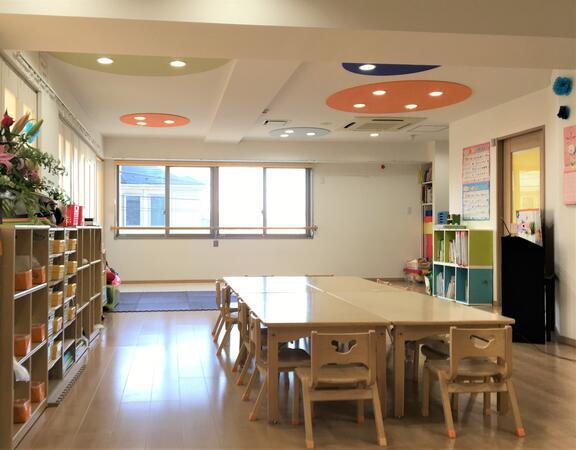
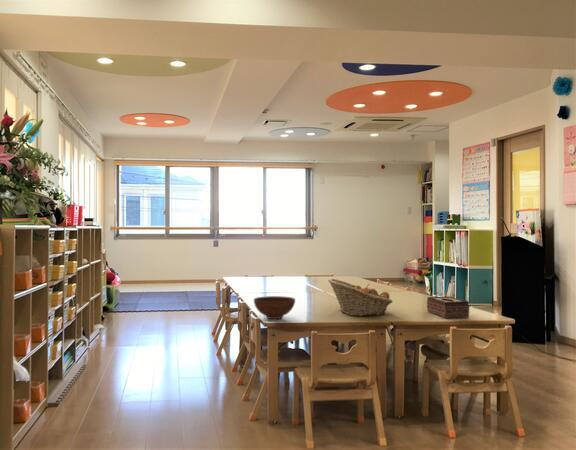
+ fruit basket (359, 296)
+ bowl (274, 308)
+ tissue box (447, 306)
